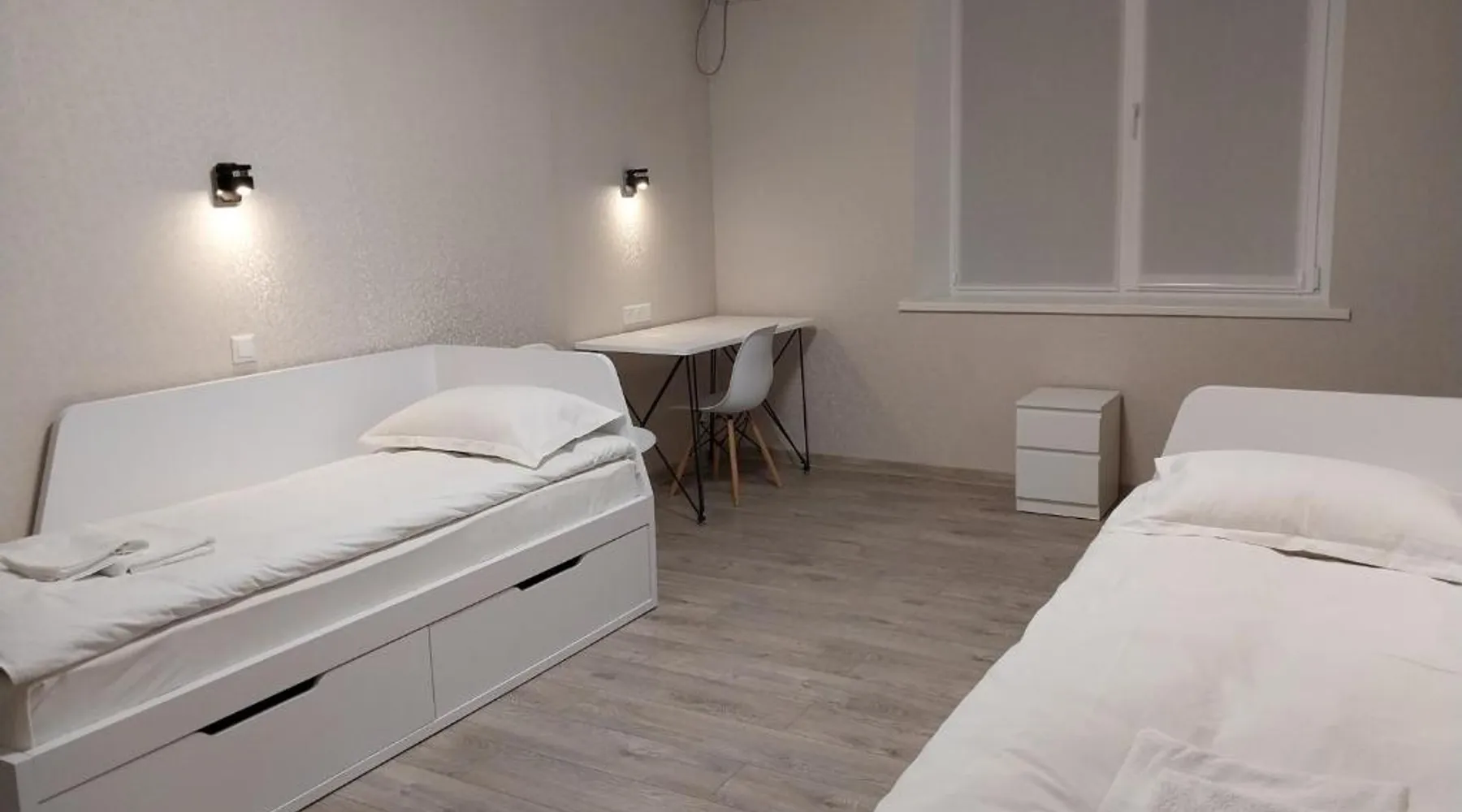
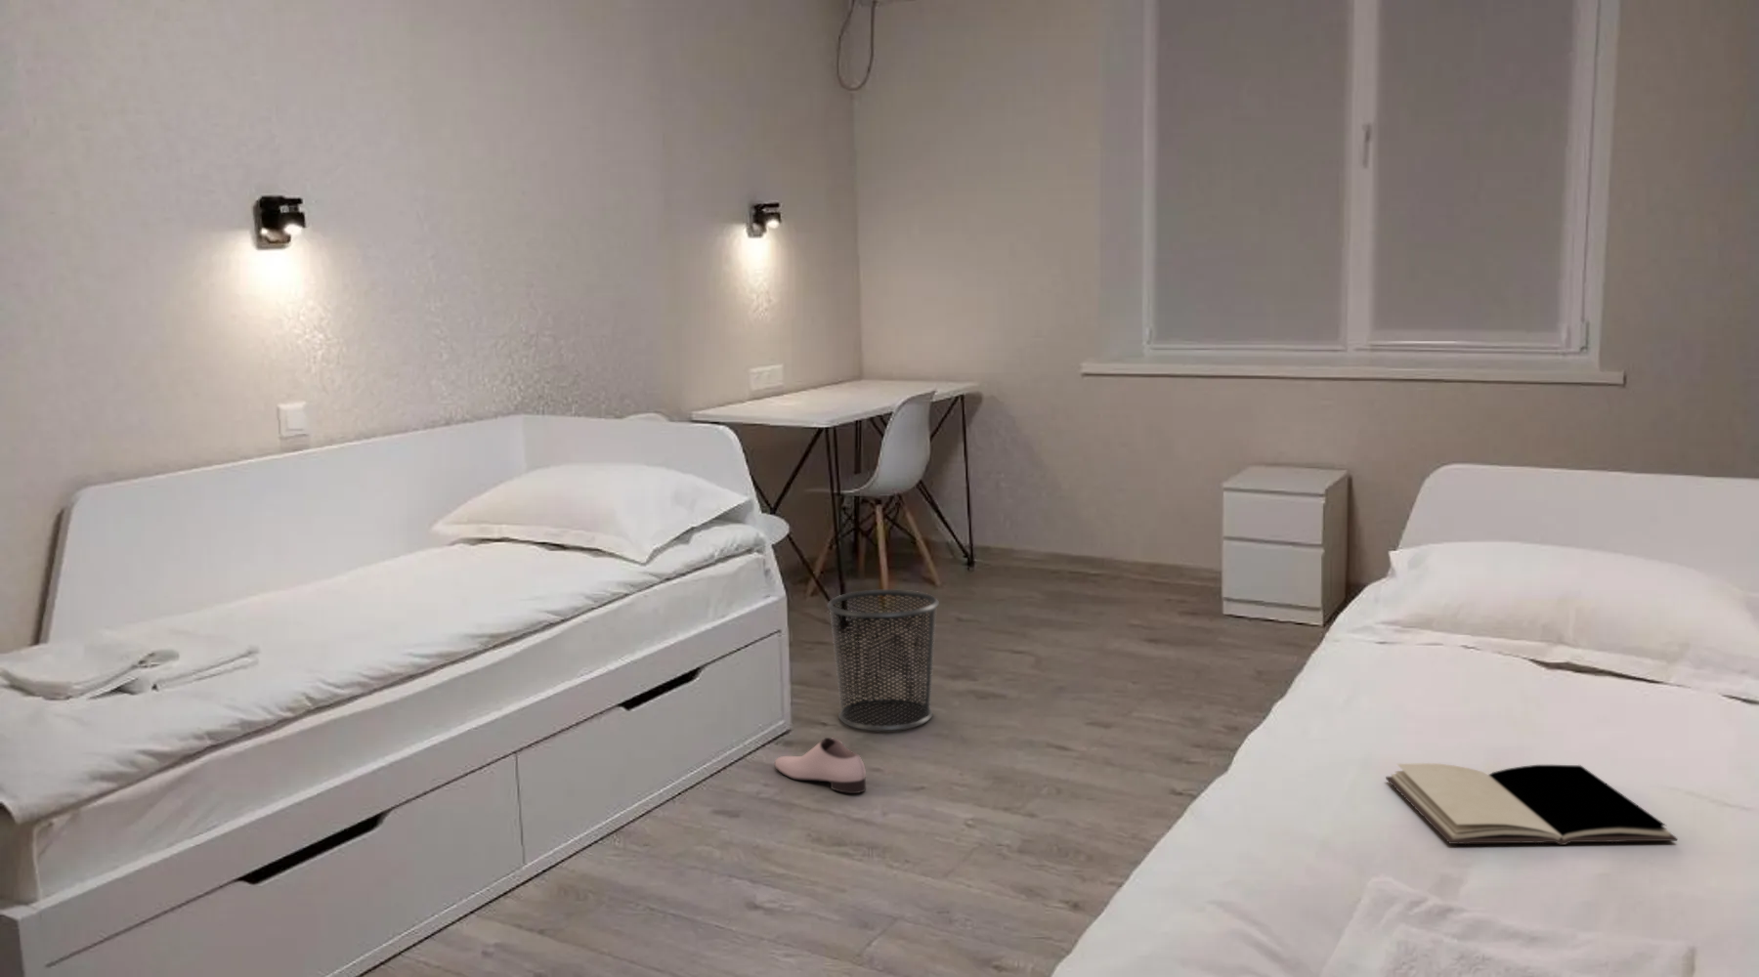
+ waste bin (884, 658)
+ shoe (819, 757)
+ book (1522, 800)
